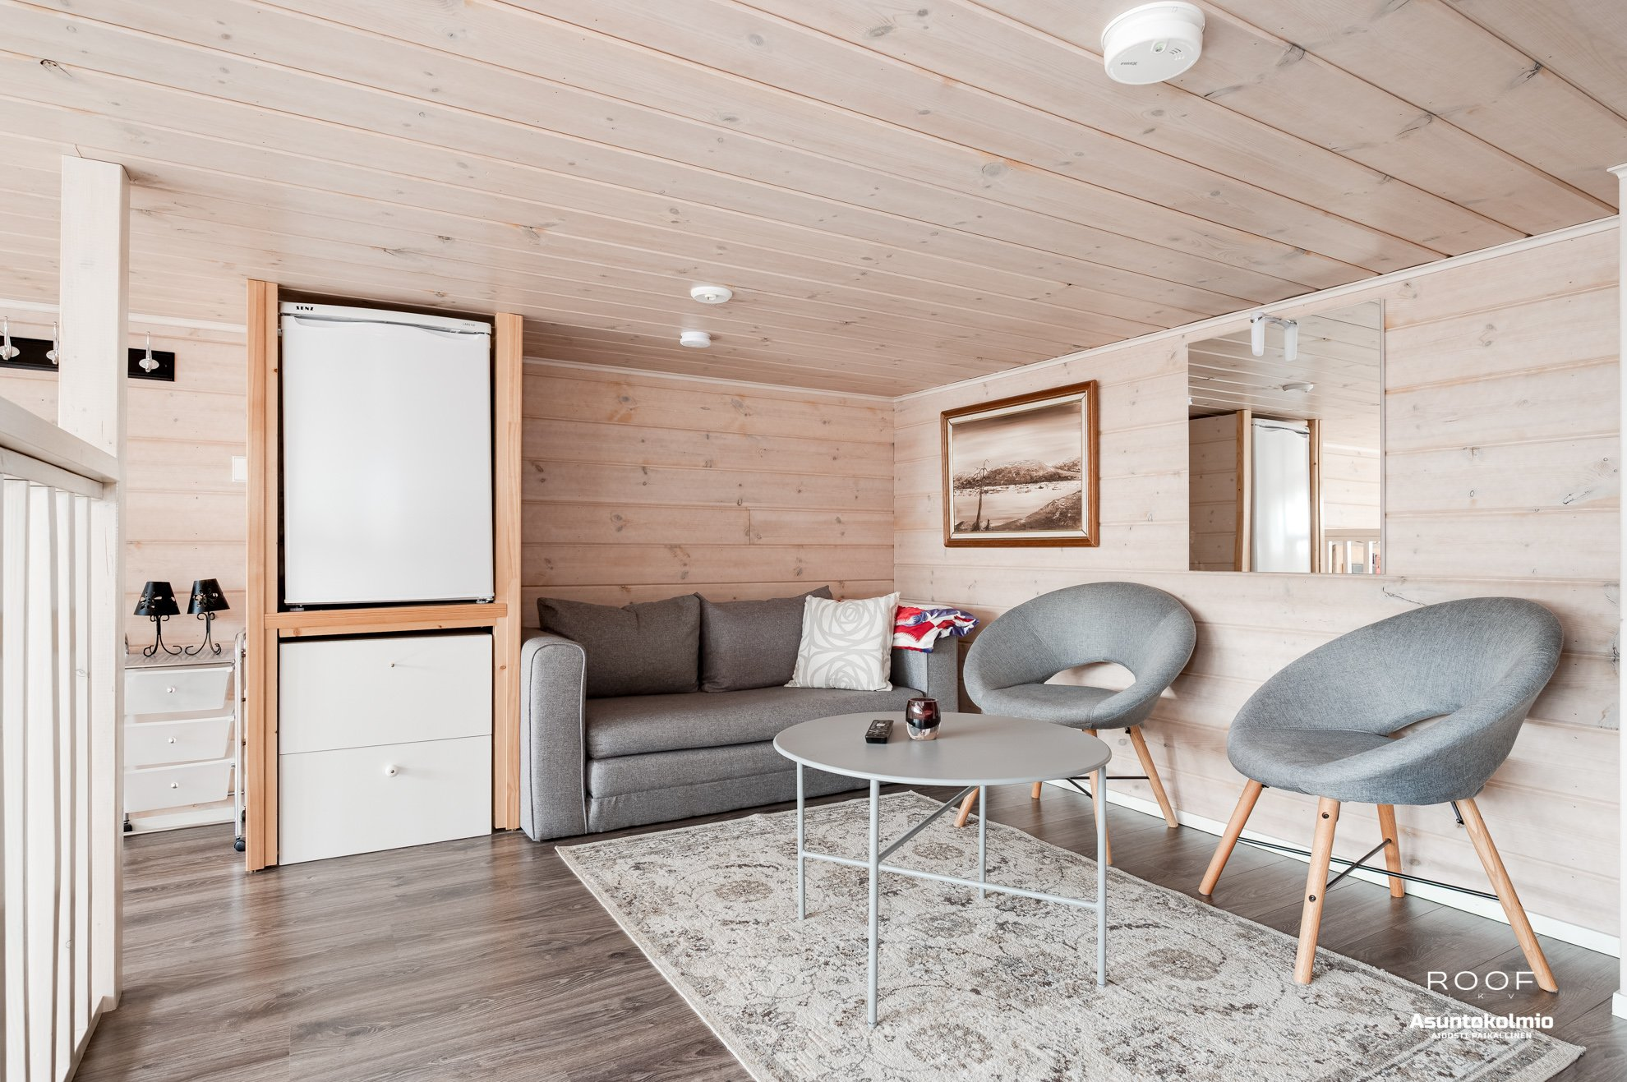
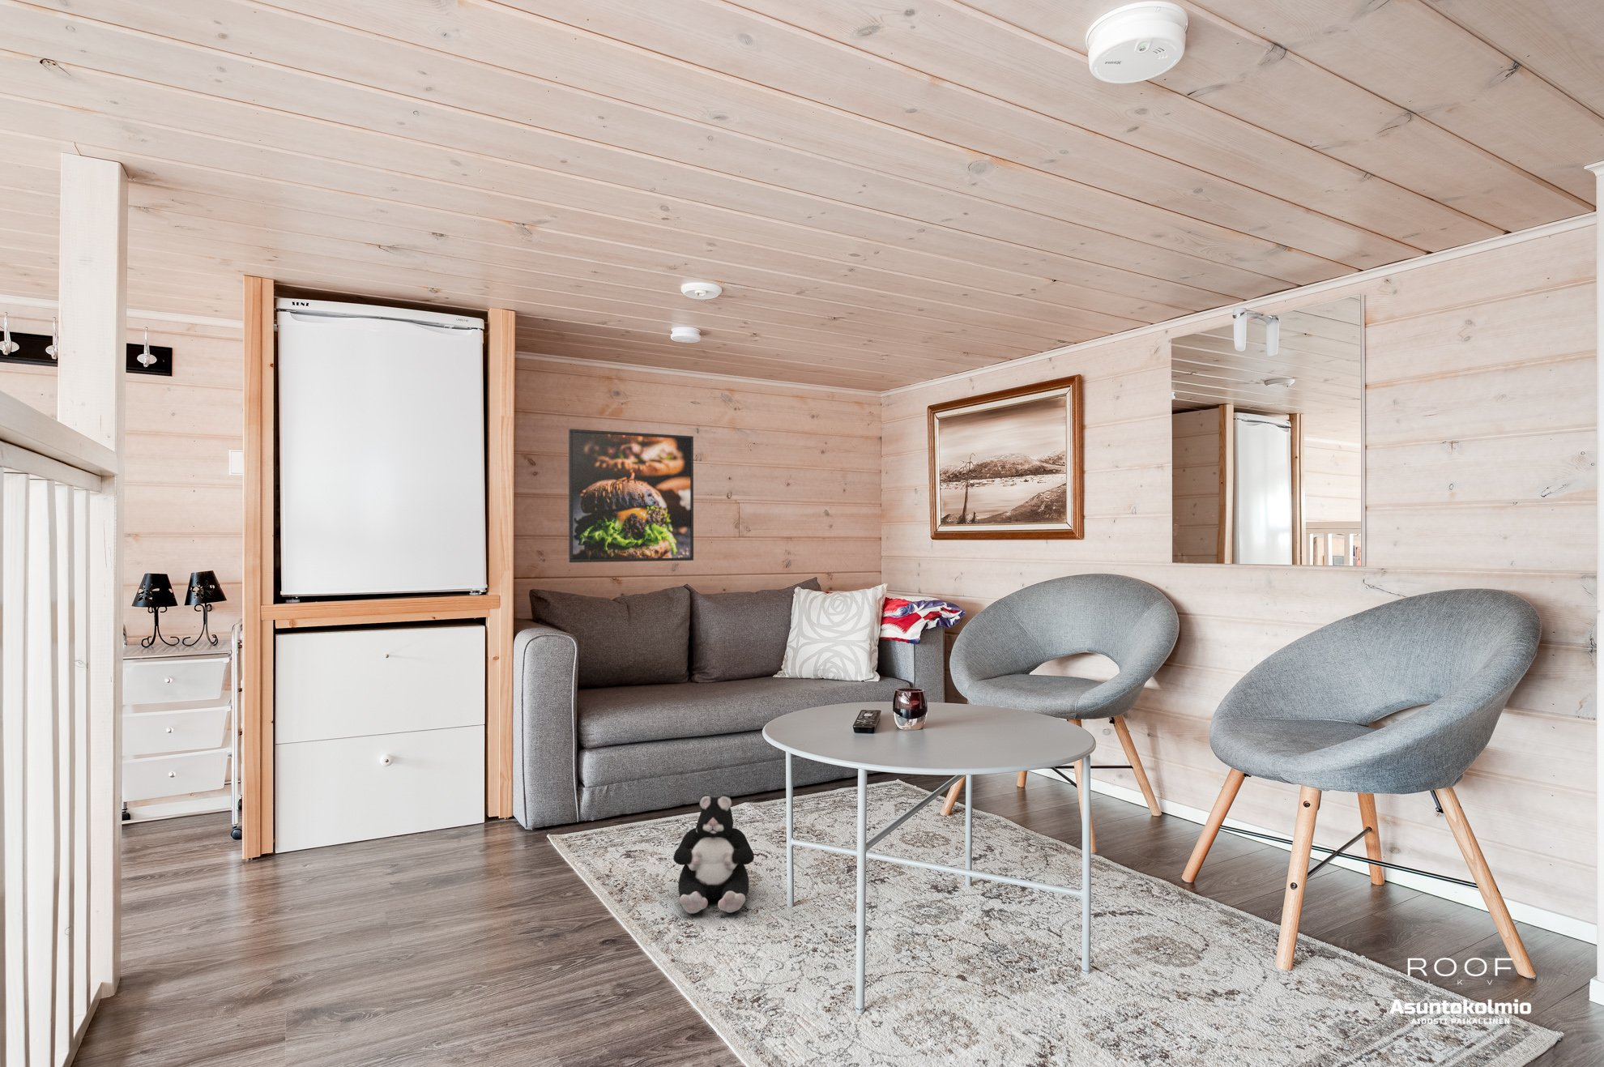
+ plush toy (713, 849)
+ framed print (632, 497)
